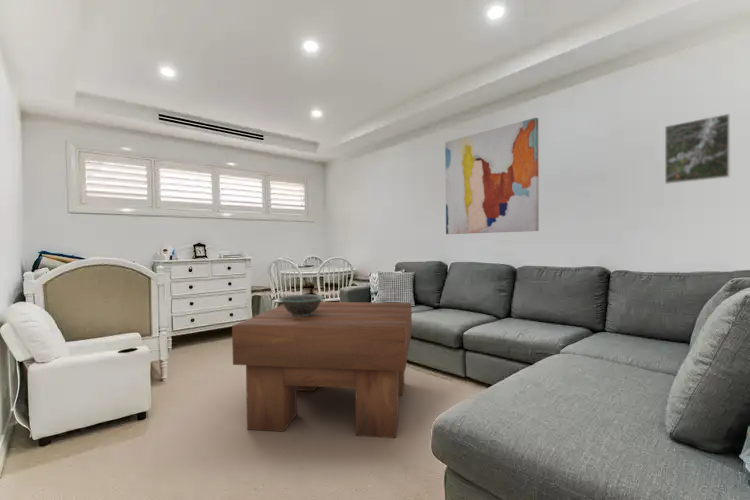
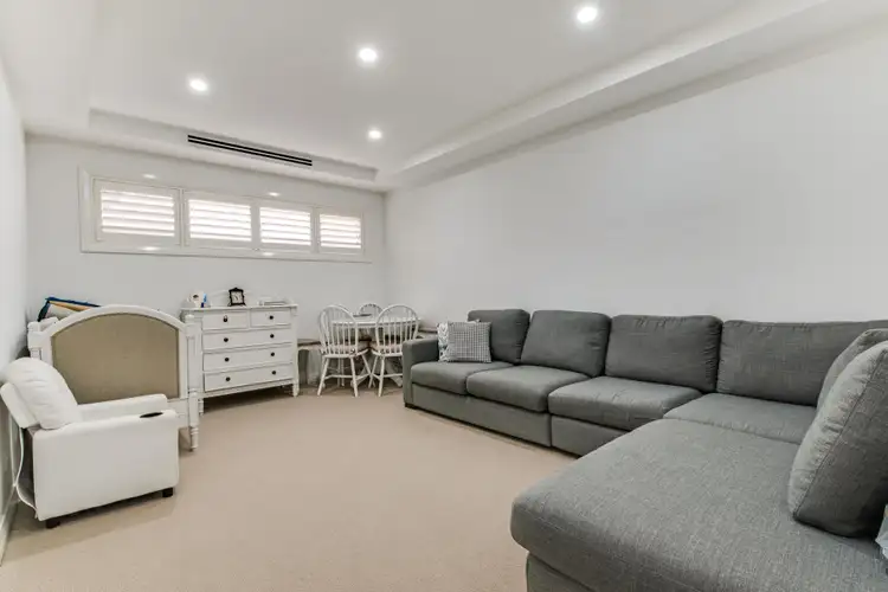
- wall art (487, 182)
- decorative bowl (301, 305)
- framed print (695, 150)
- coffee table (335, 358)
